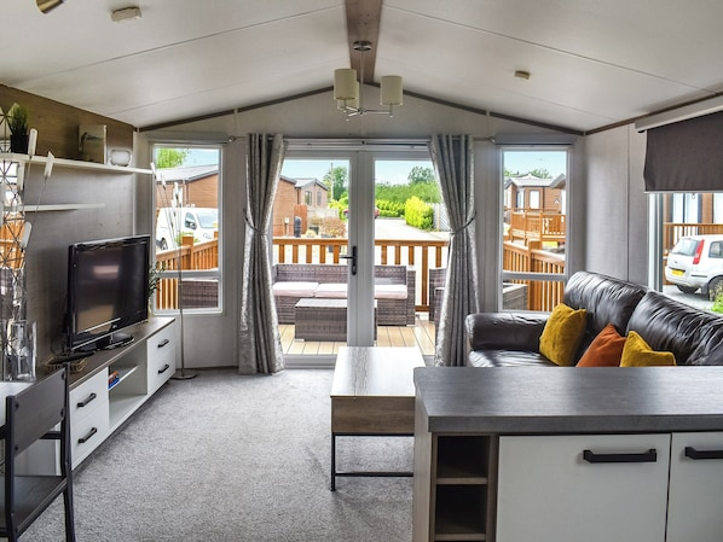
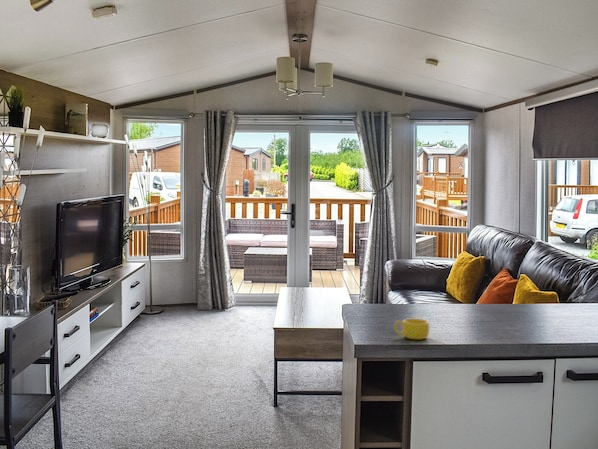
+ cup (411, 328)
